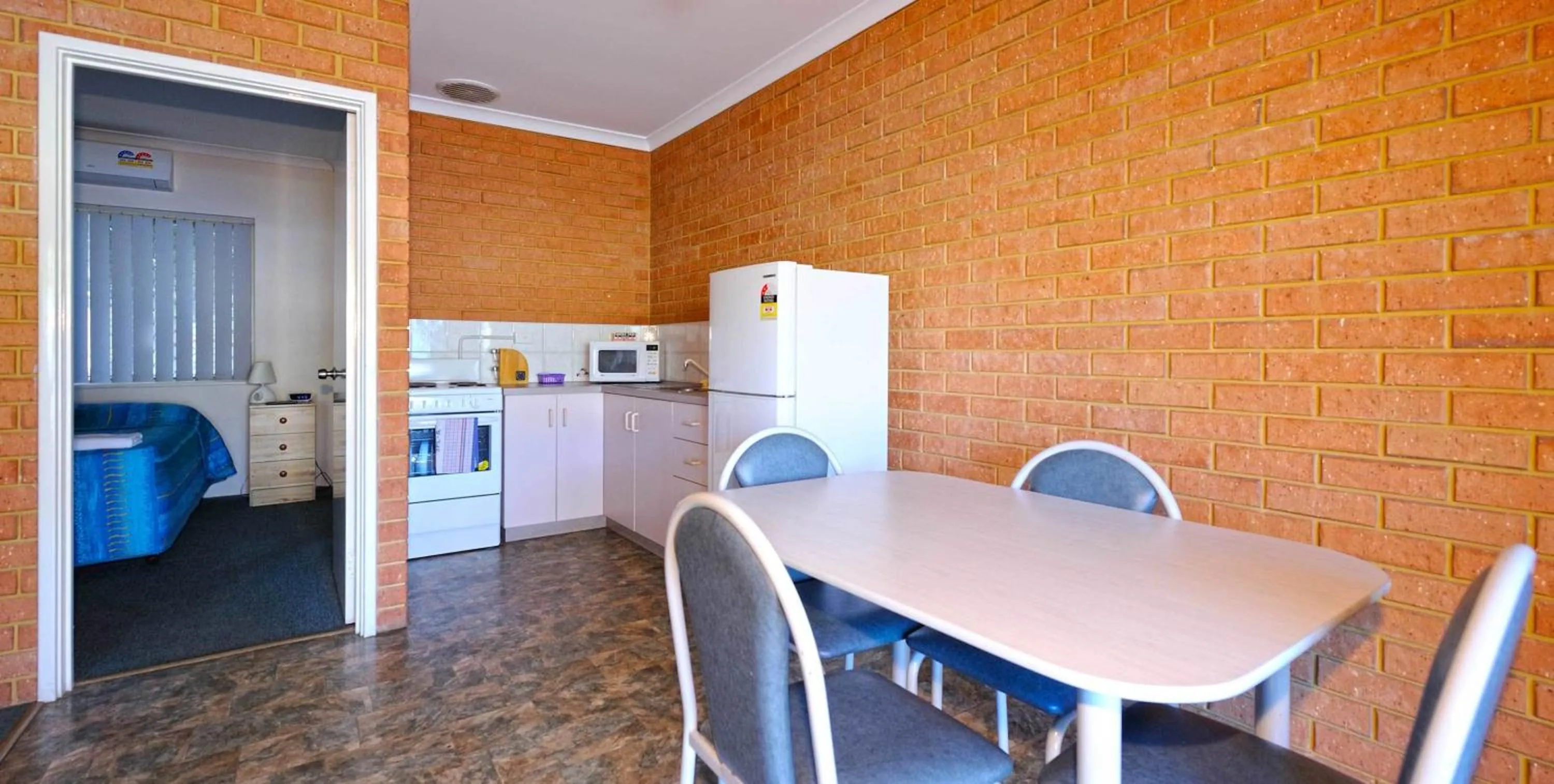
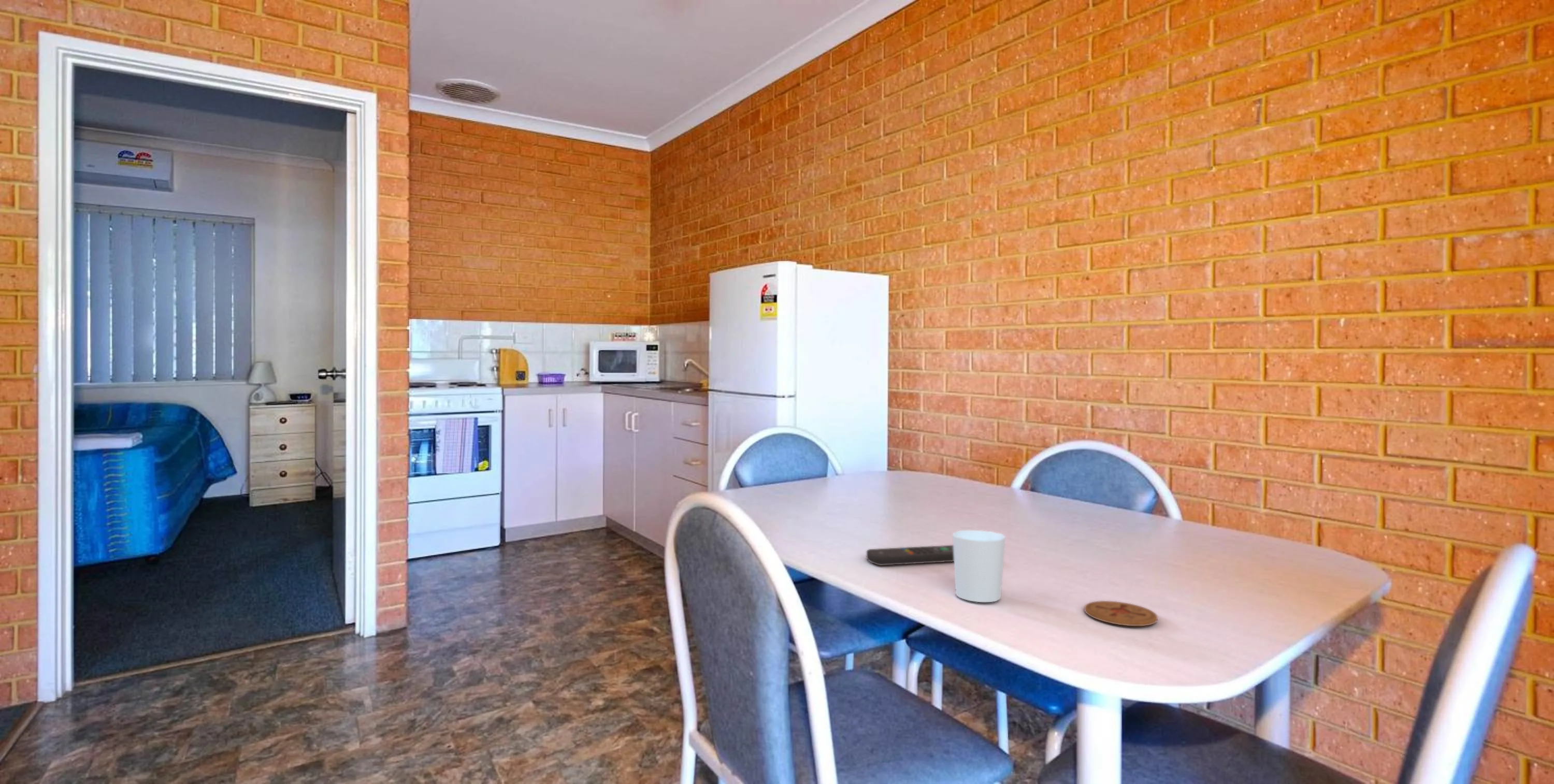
+ remote control (925, 554)
+ coaster (1120, 613)
+ cup (978, 565)
